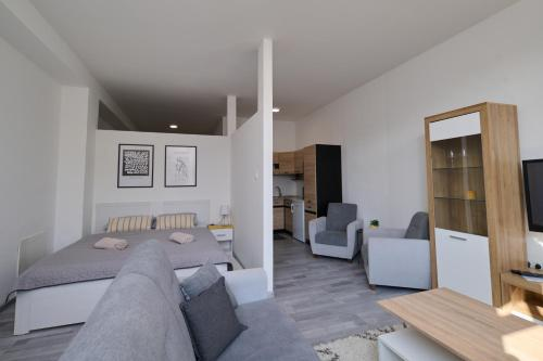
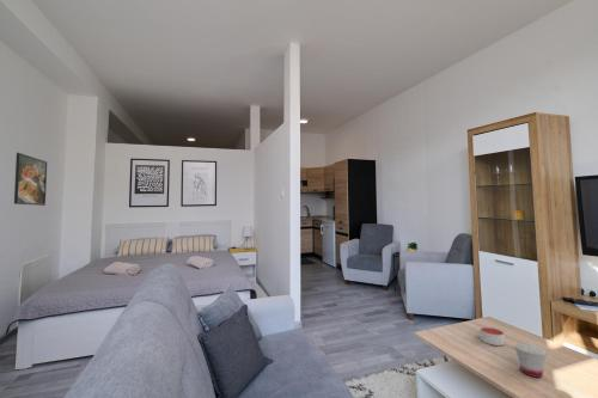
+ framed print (31, 180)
+ cup (530, 360)
+ candle (492, 335)
